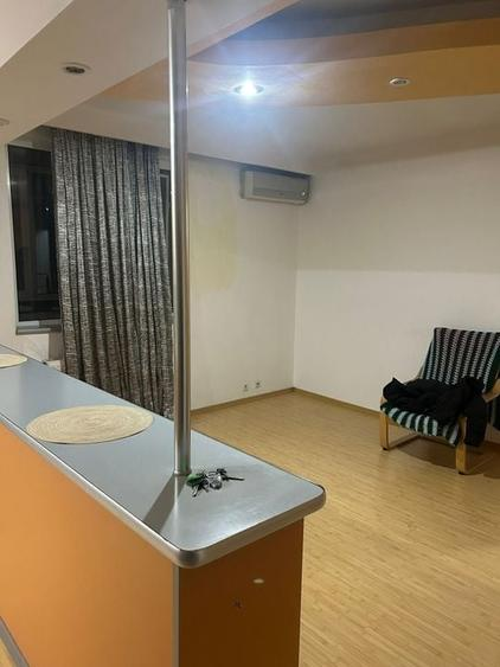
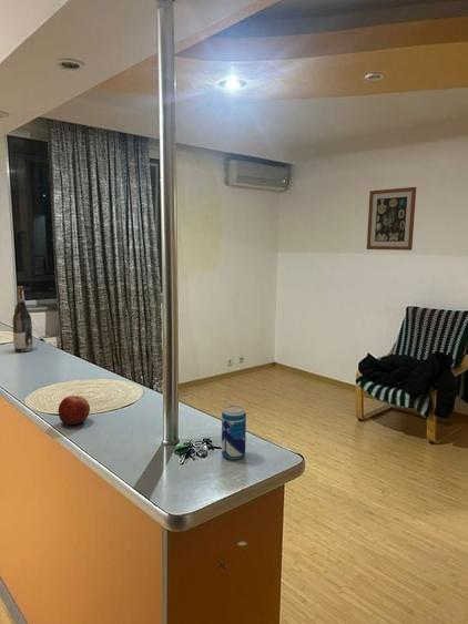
+ beverage can (233, 431)
+ wall art (389, 219)
+ apple (73, 409)
+ wine bottle (21, 318)
